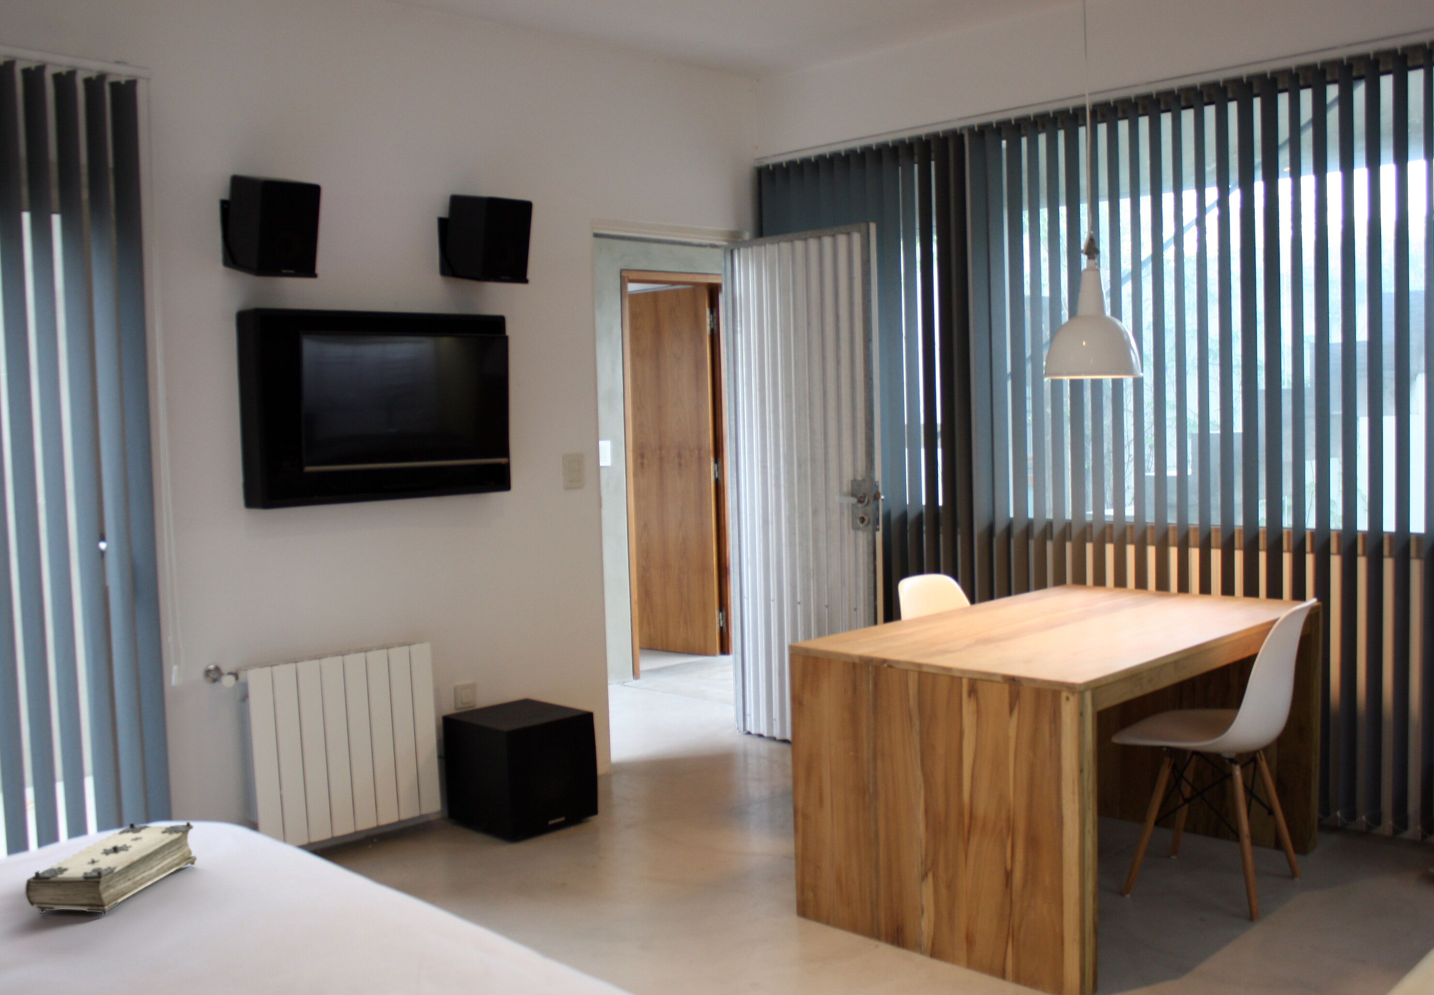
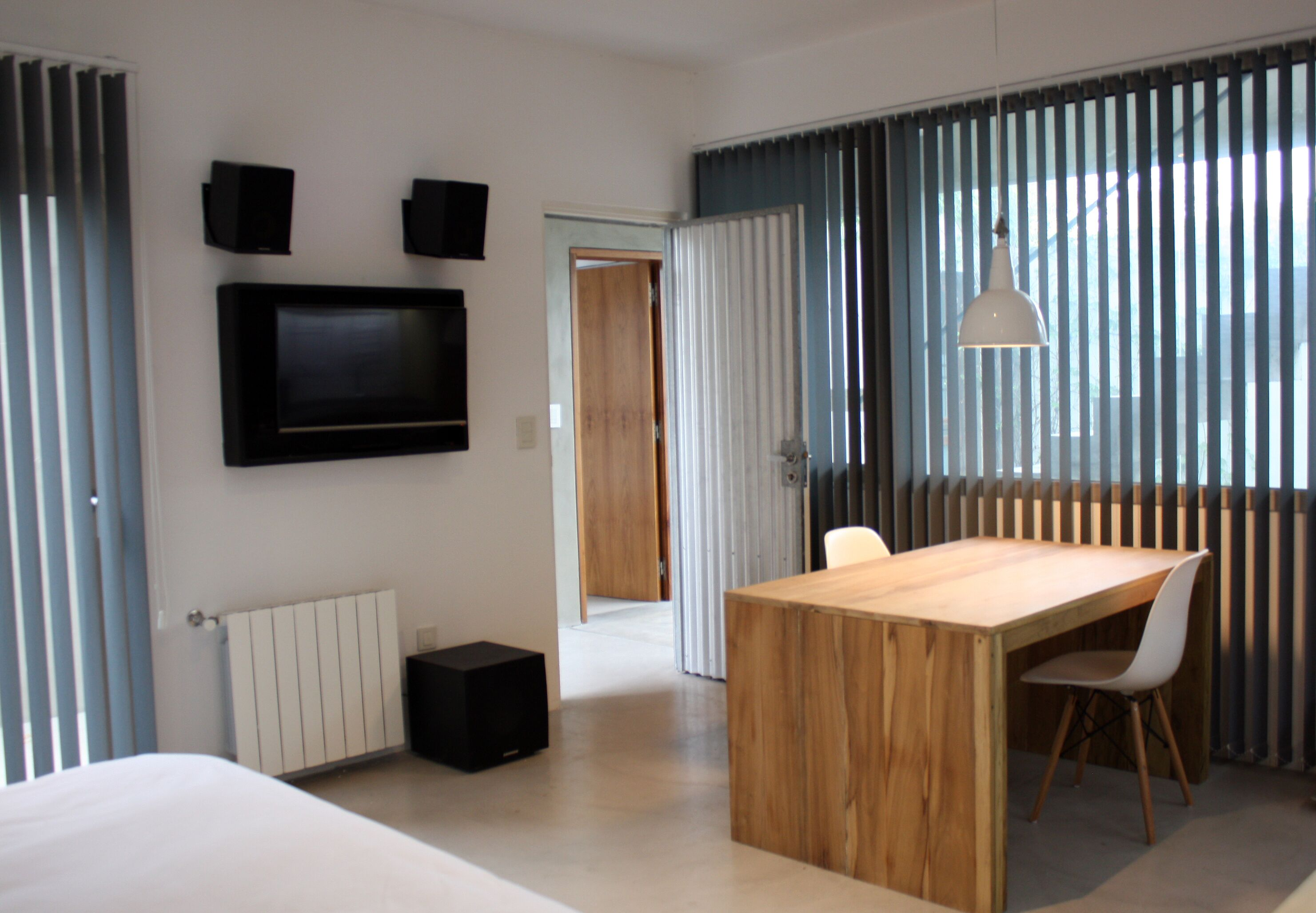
- book (114, 865)
